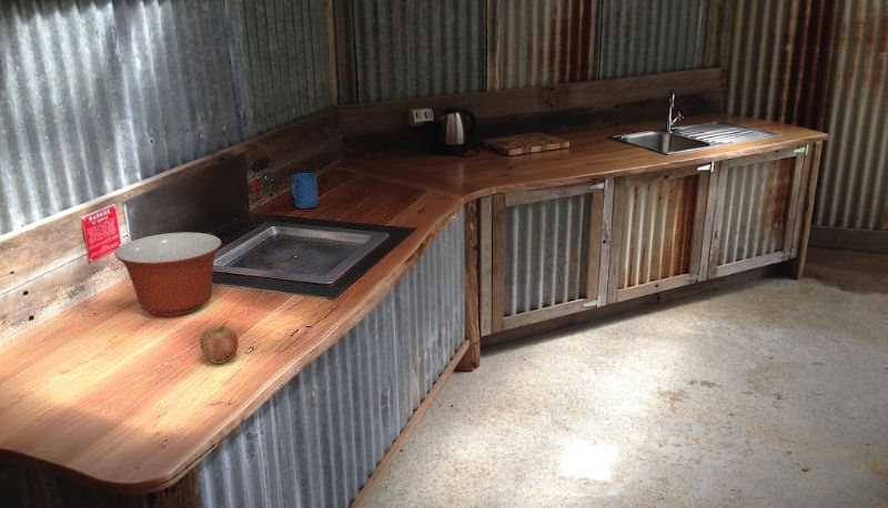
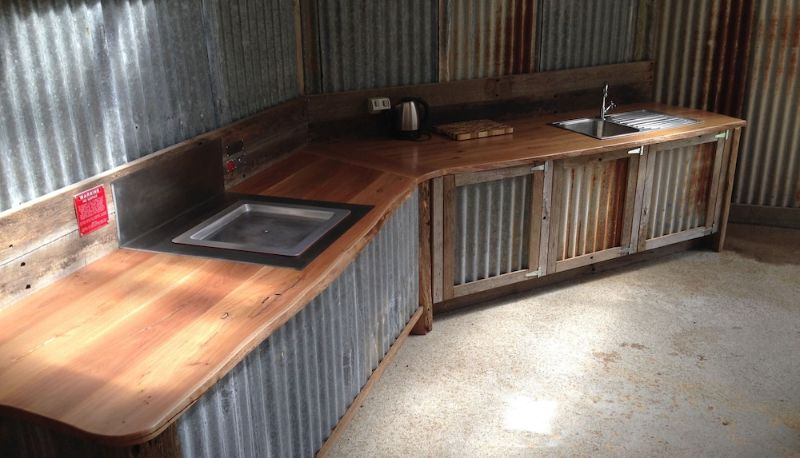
- fruit (219, 343)
- mug (302, 192)
- mixing bowl (172, 276)
